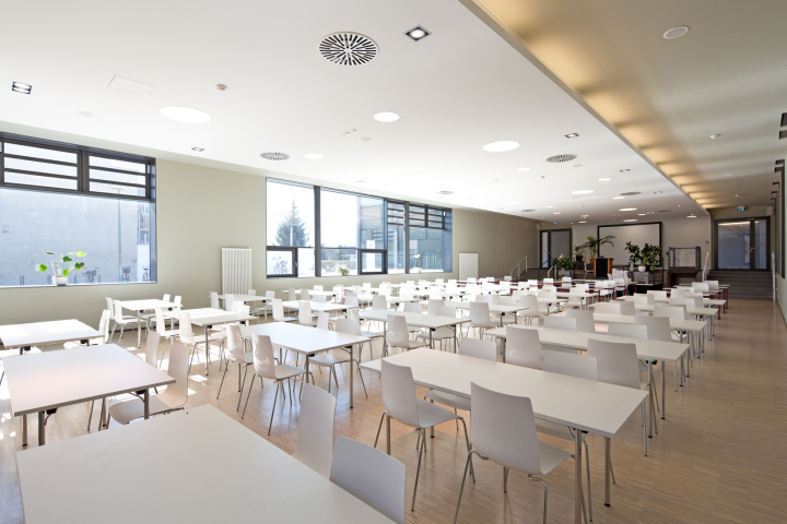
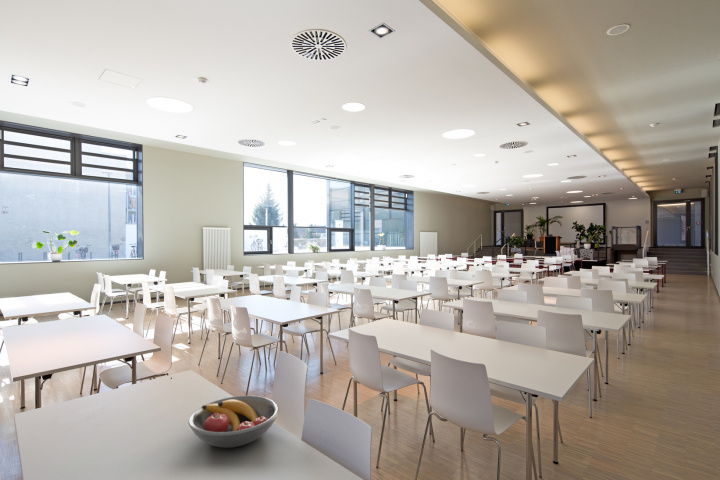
+ fruit bowl (235, 421)
